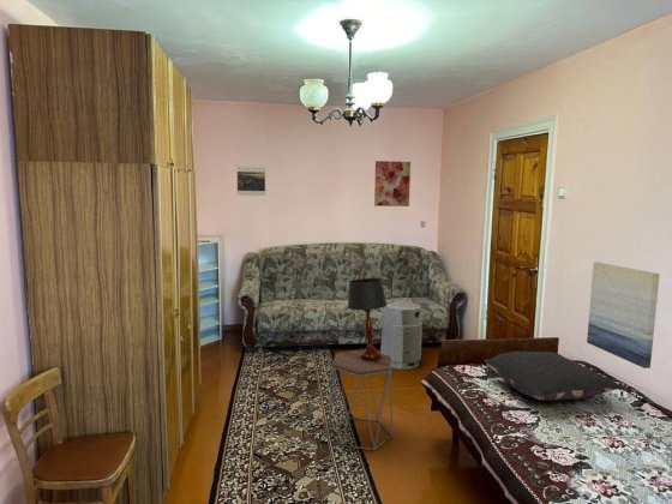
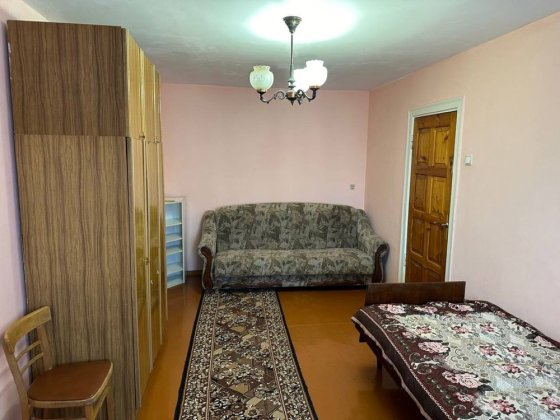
- wall art (619, 311)
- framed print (251, 181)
- wall art (392, 184)
- table lamp (370, 319)
- pillow (548, 374)
- side table (362, 396)
- air purifier (402, 334)
